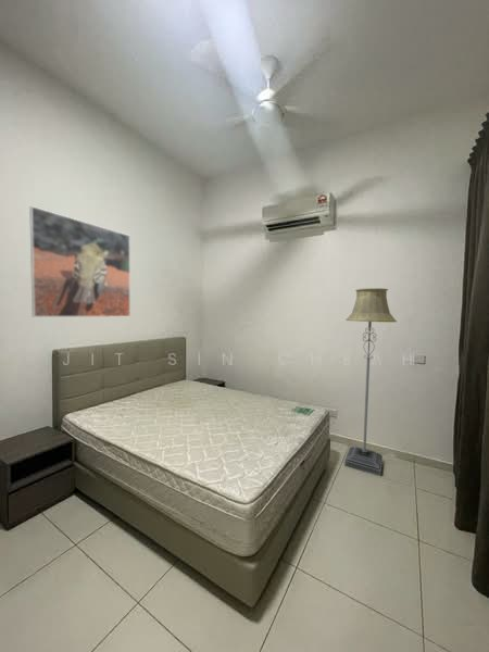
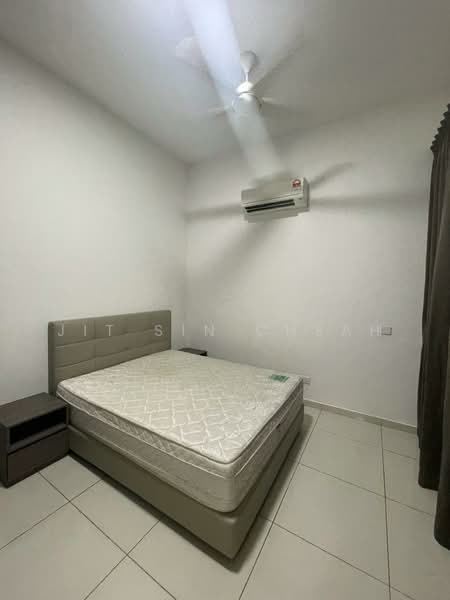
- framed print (87, 269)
- floor lamp (367, 377)
